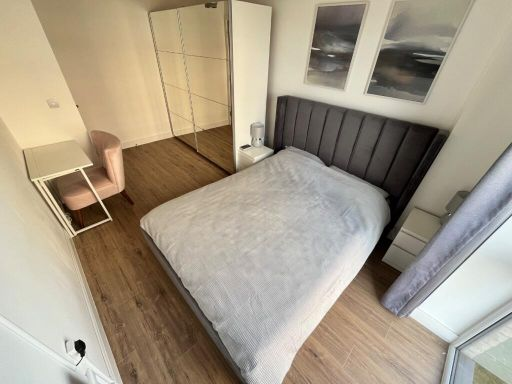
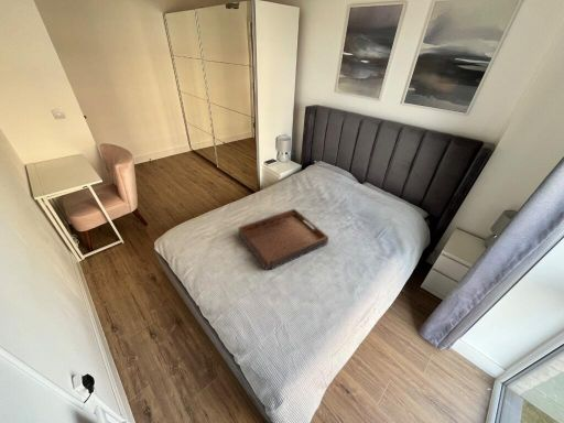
+ serving tray (282, 235)
